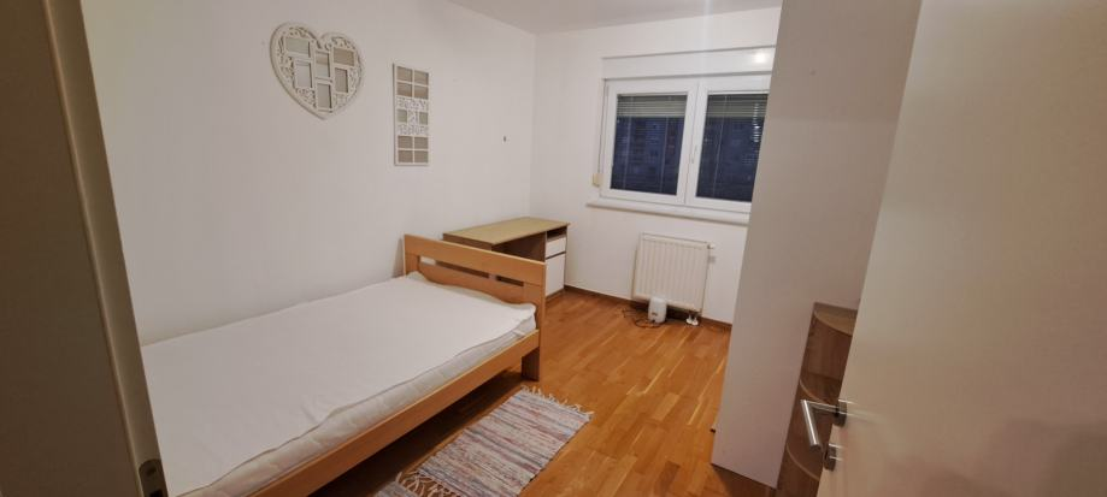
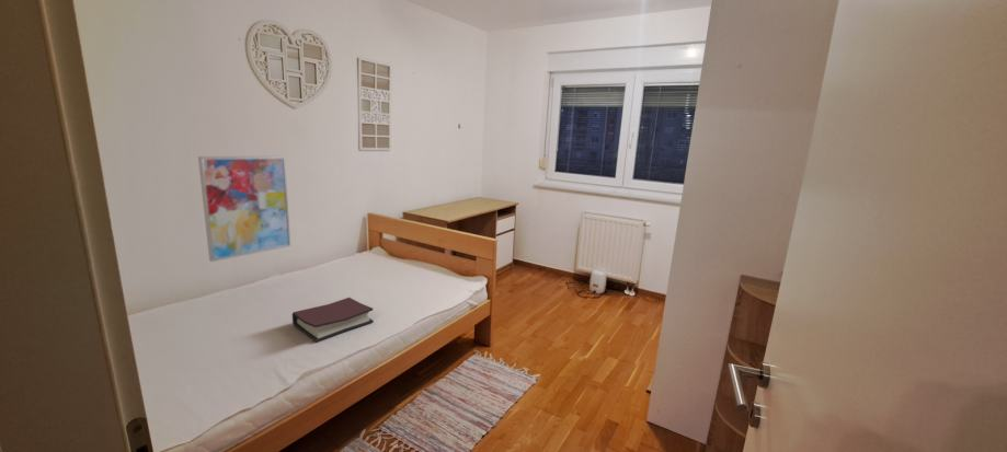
+ wall art (249, 206)
+ hardback book (333, 315)
